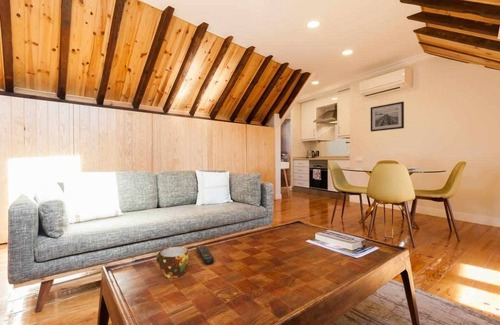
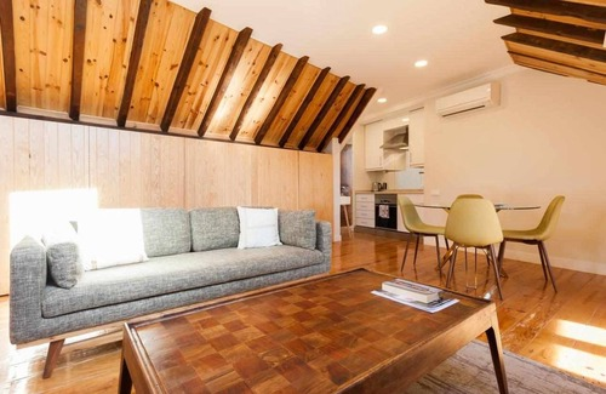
- cup (172, 262)
- remote control (204, 253)
- wall art (386, 117)
